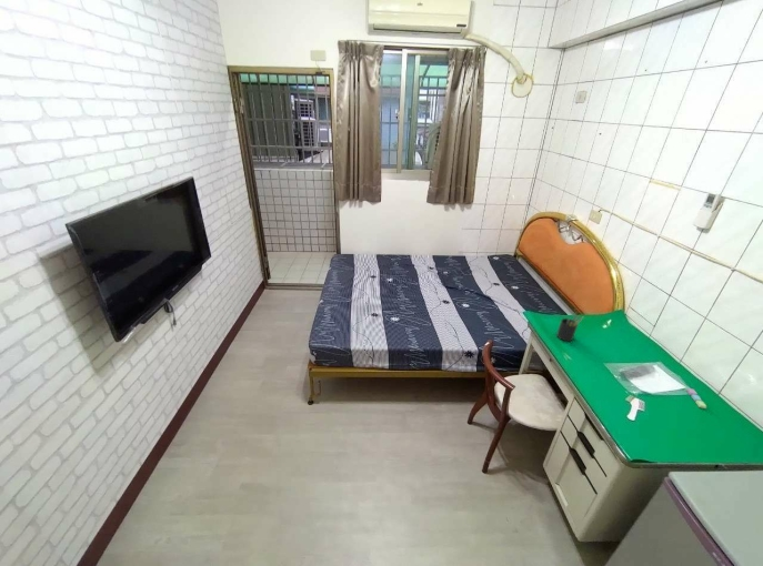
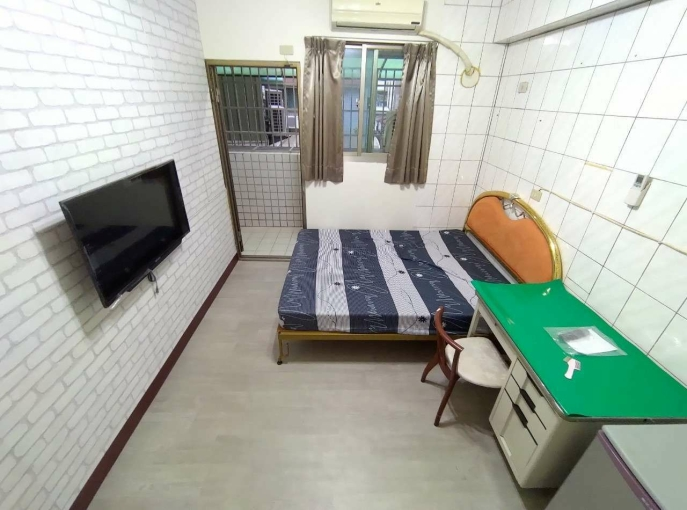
- sticky notes (695, 397)
- pen holder (569, 325)
